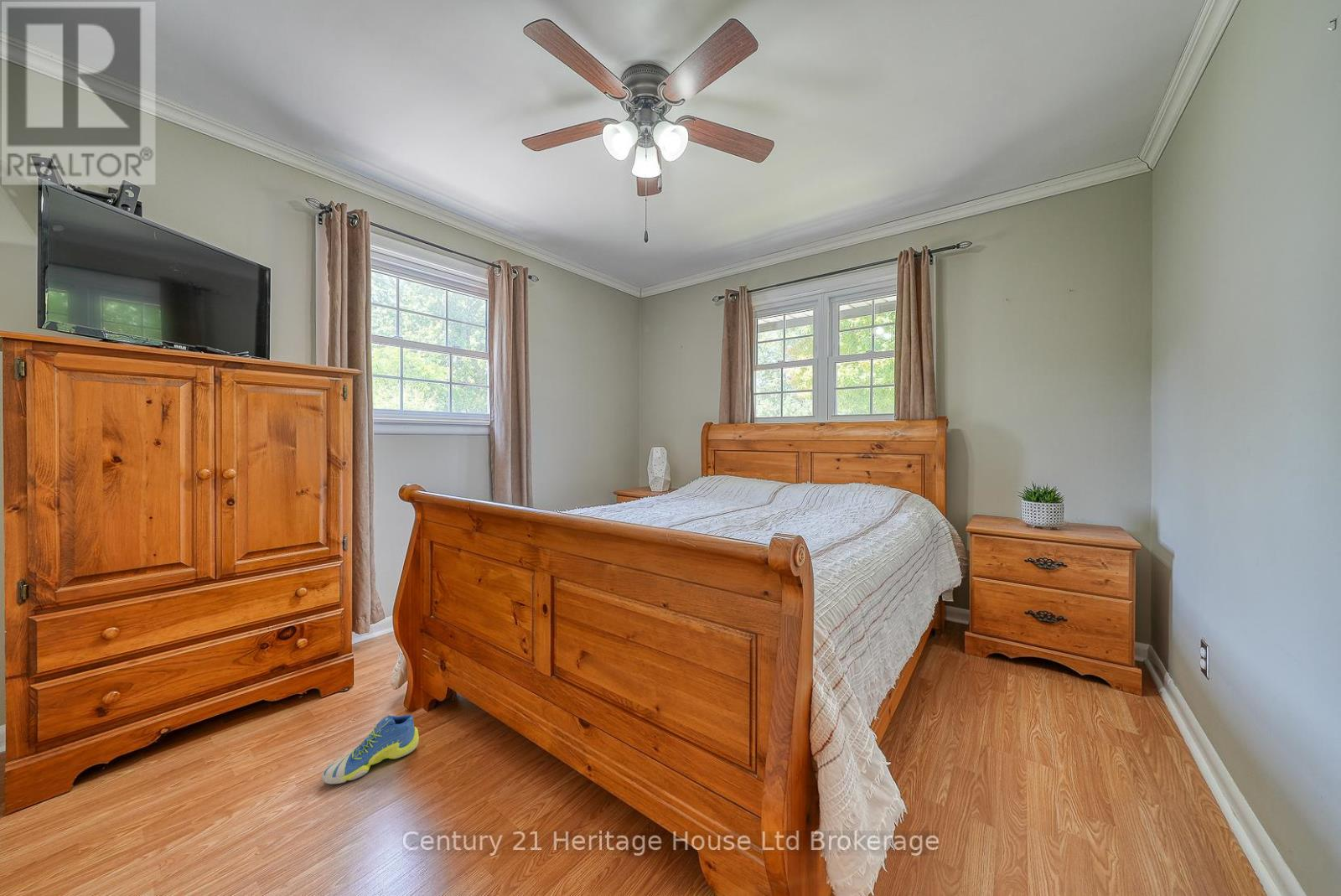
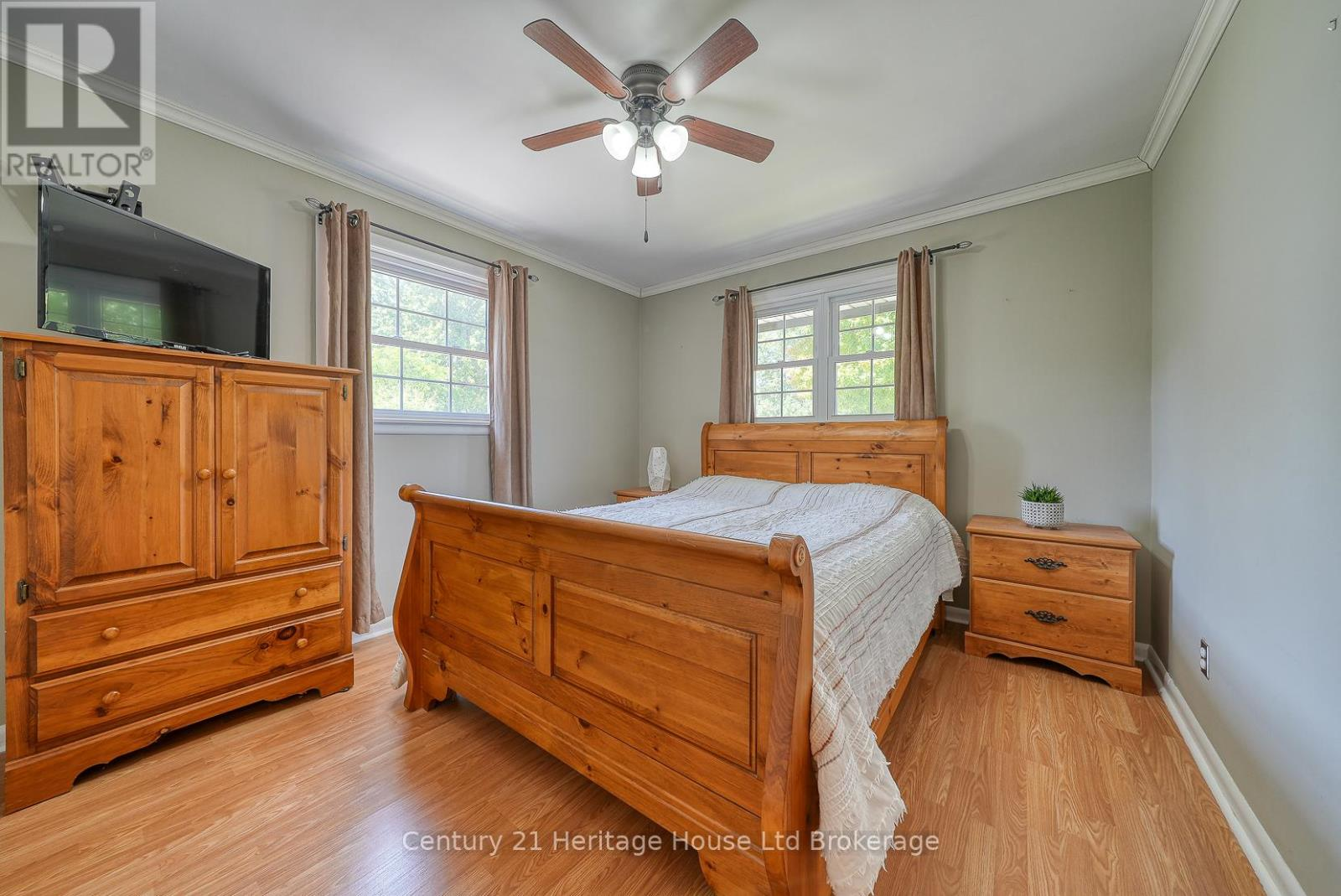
- sneaker (372, 742)
